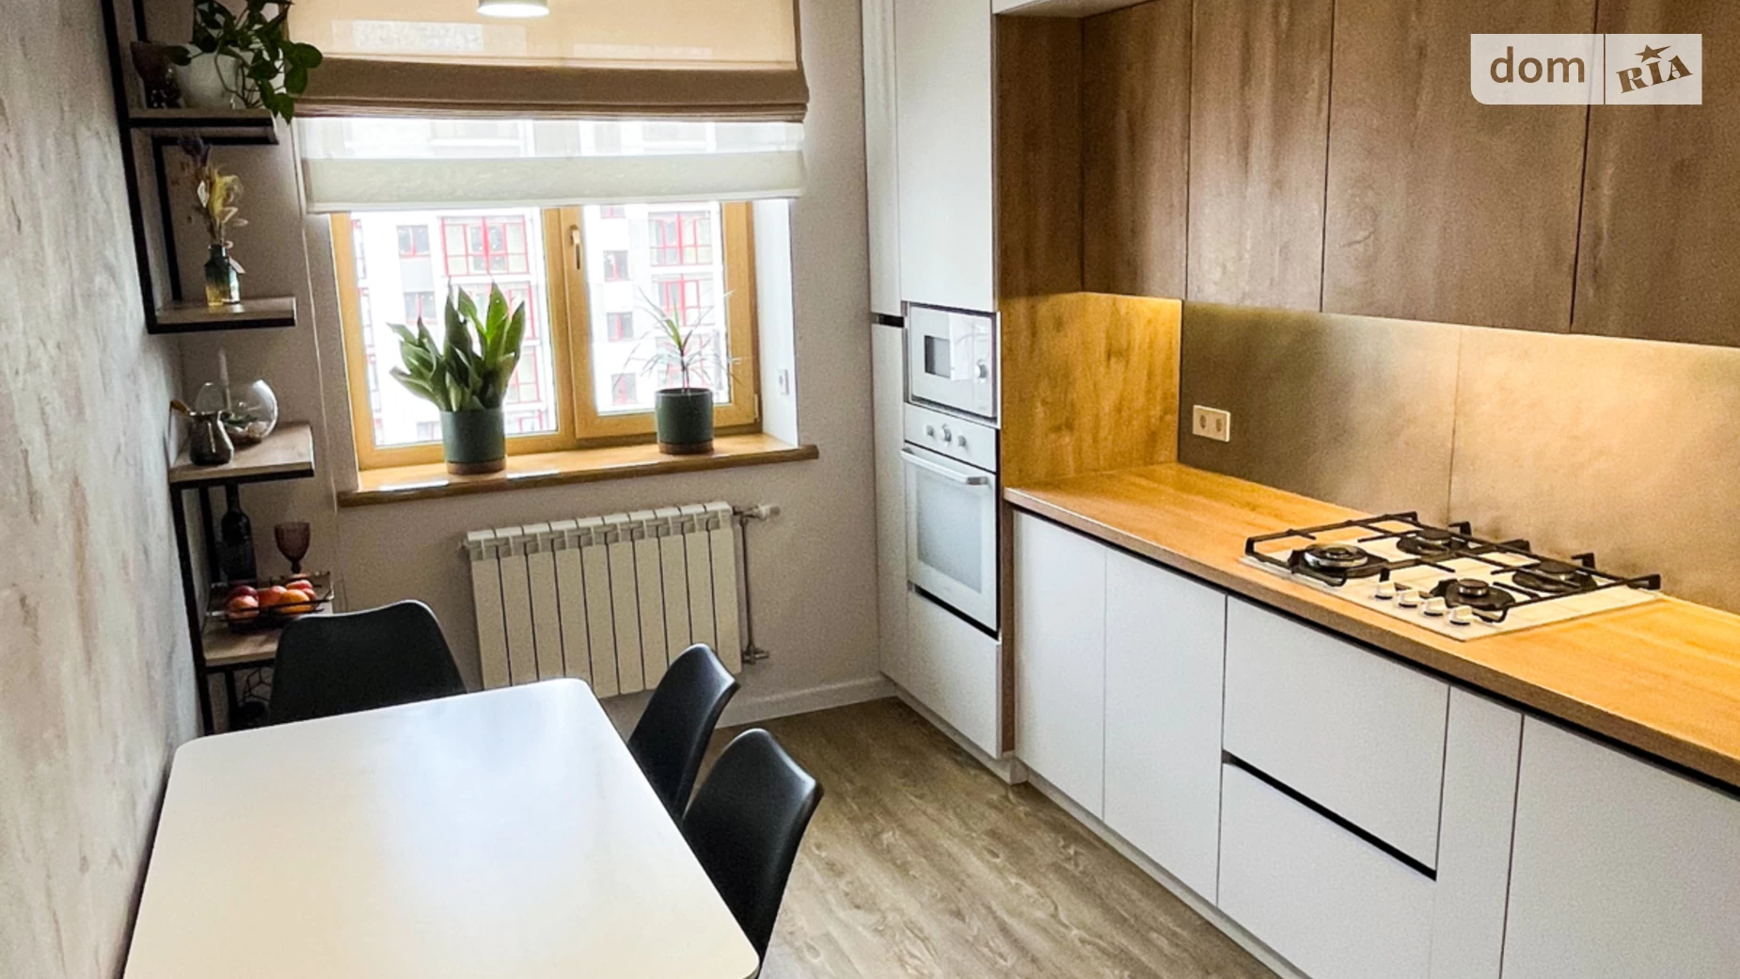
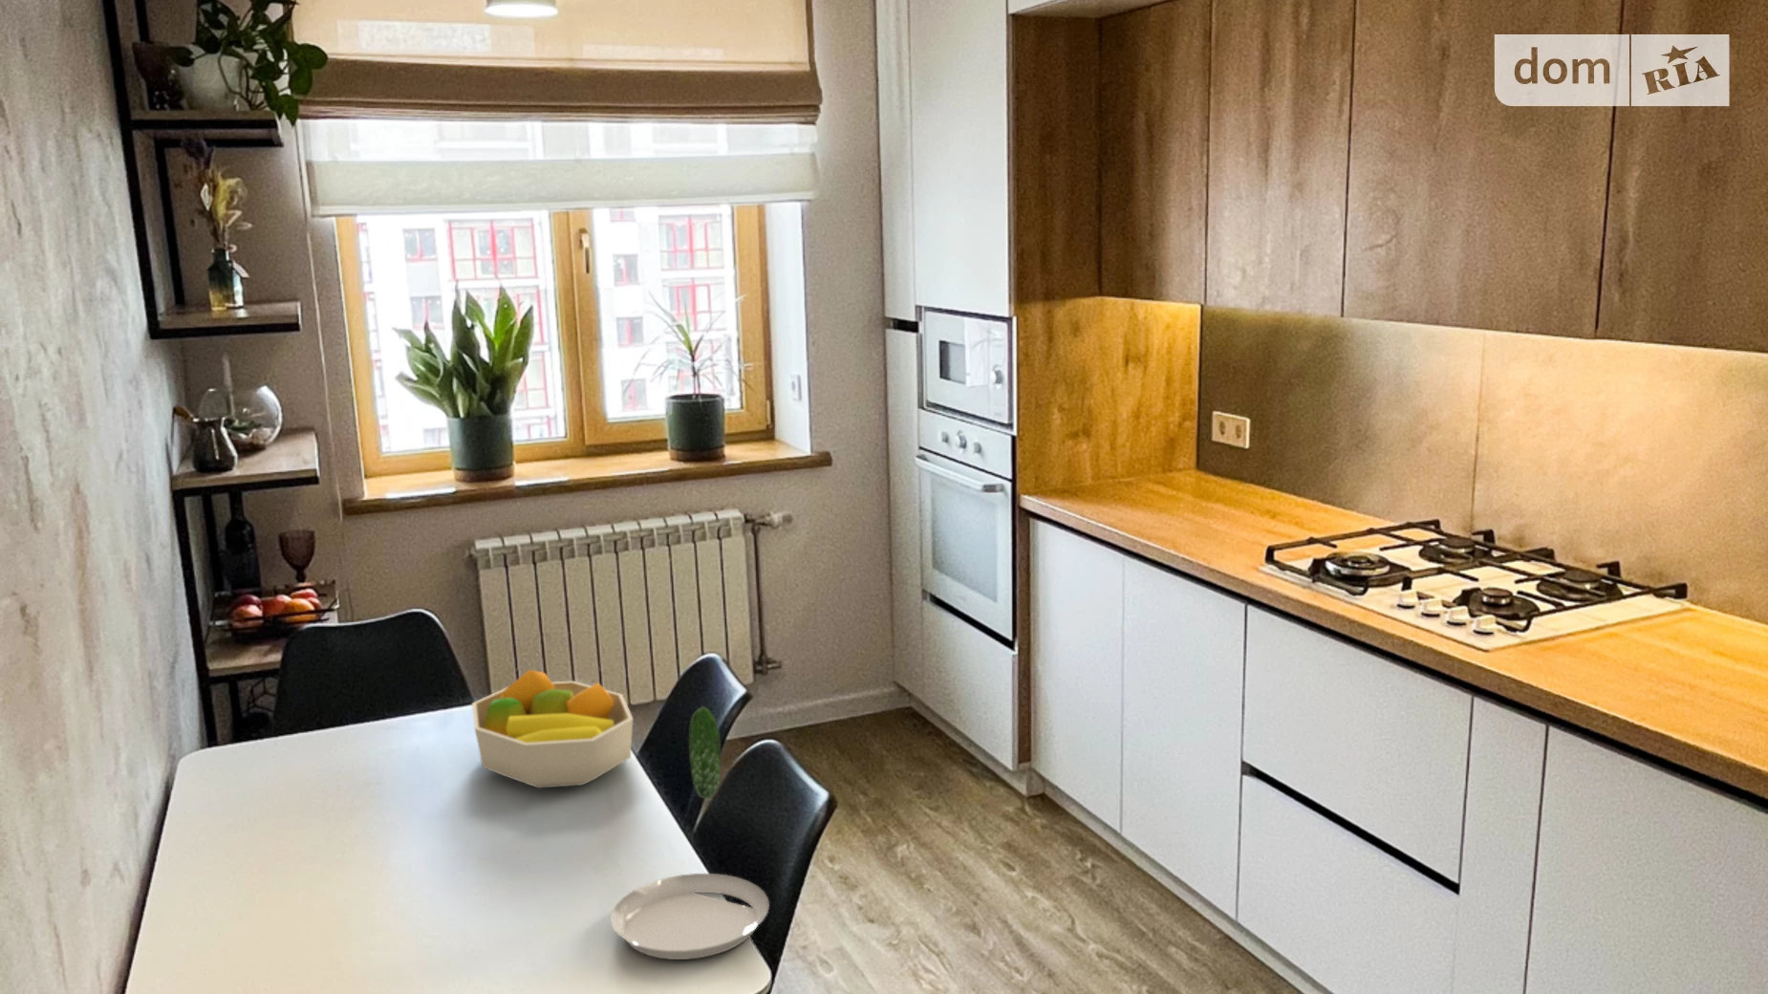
+ fruit bowl (551, 725)
+ plate (702, 797)
